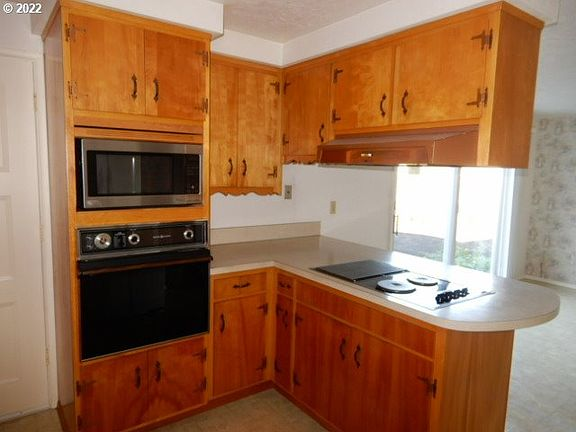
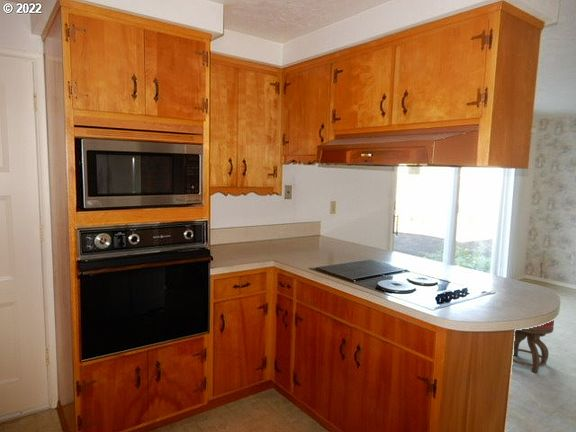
+ stool (527, 337)
